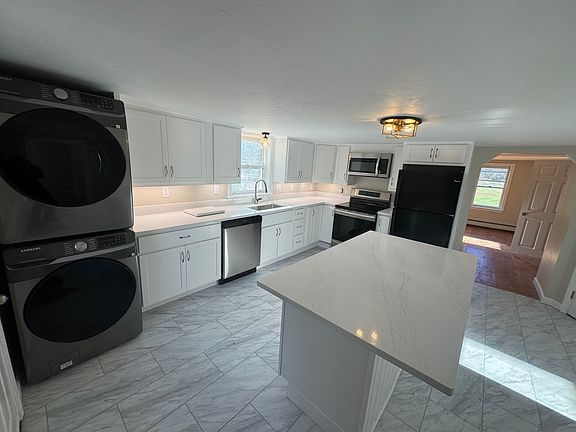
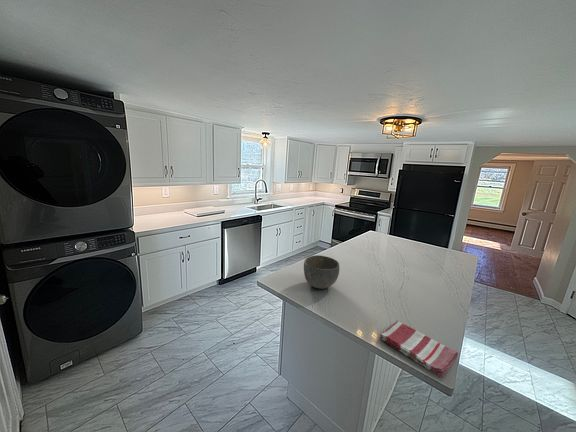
+ bowl (320, 273)
+ dish towel (417, 344)
